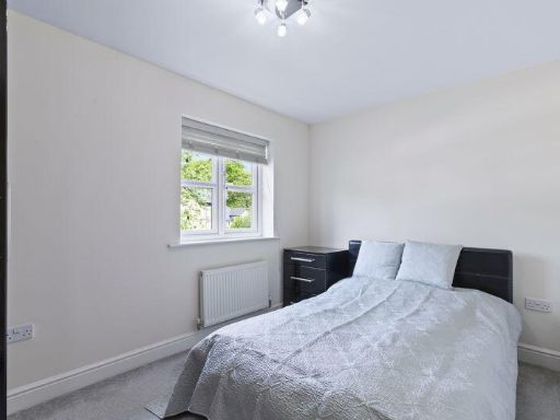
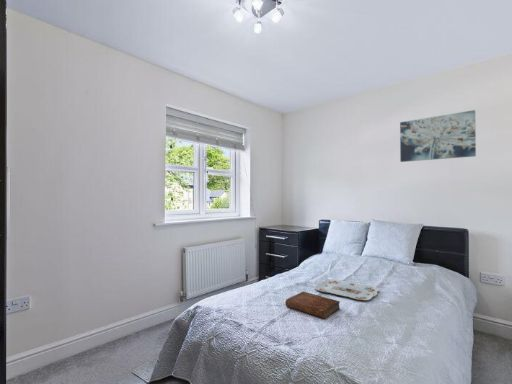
+ bible (312, 304)
+ serving tray (346, 289)
+ wall art (435, 138)
